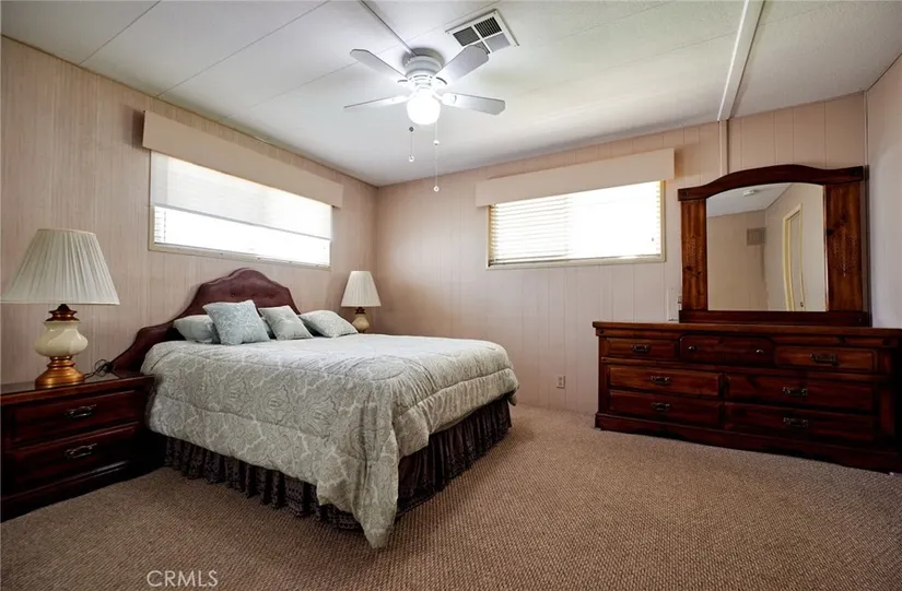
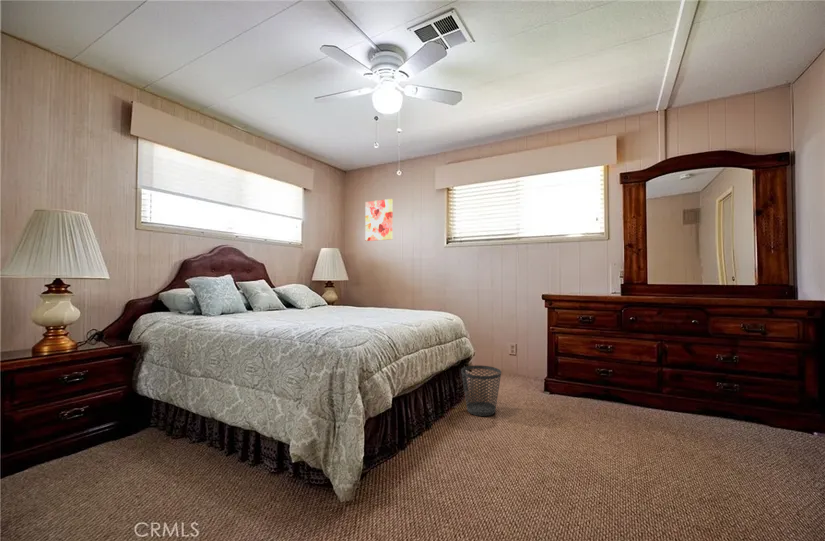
+ wall art (378, 220)
+ wastebasket (481, 390)
